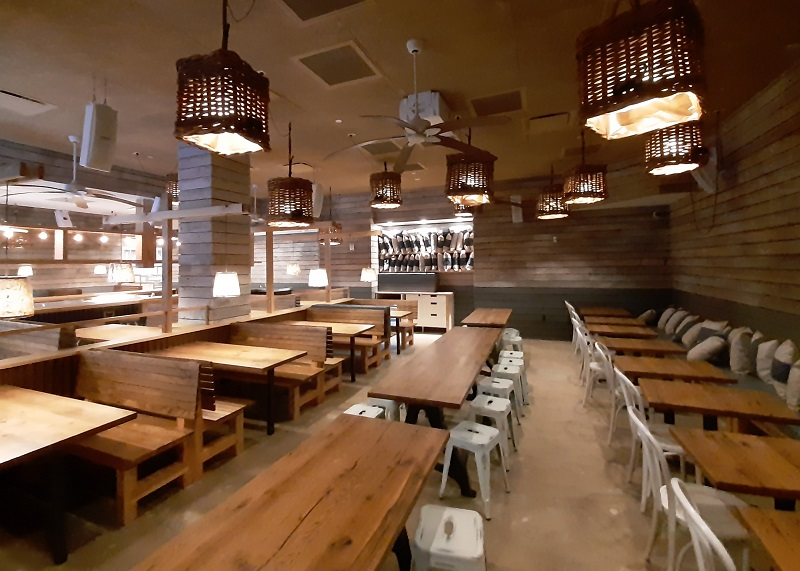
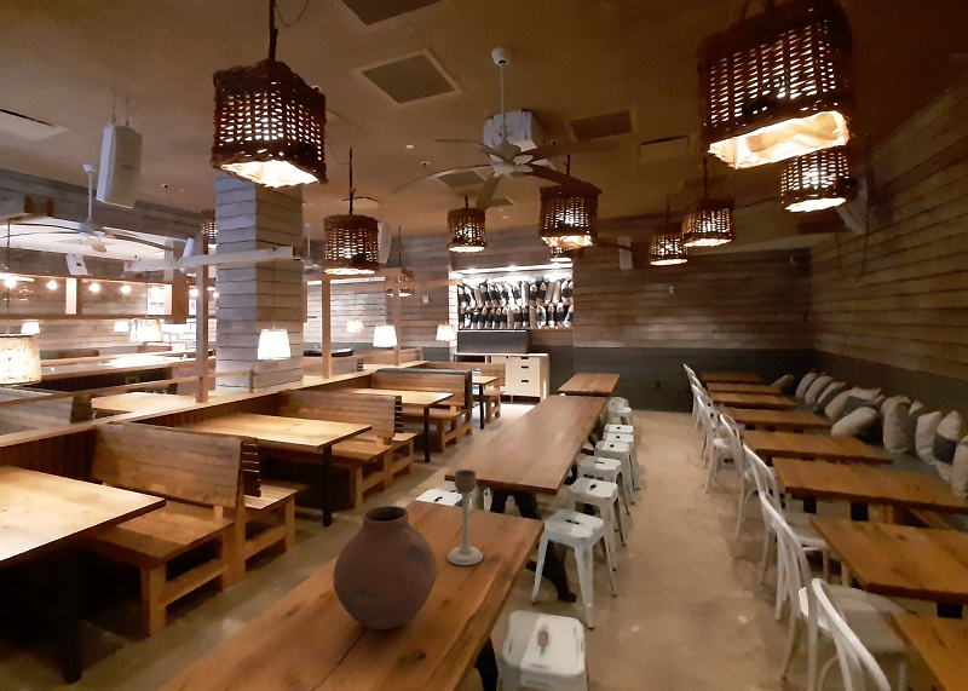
+ vase (386, 565)
+ candle holder (465, 514)
